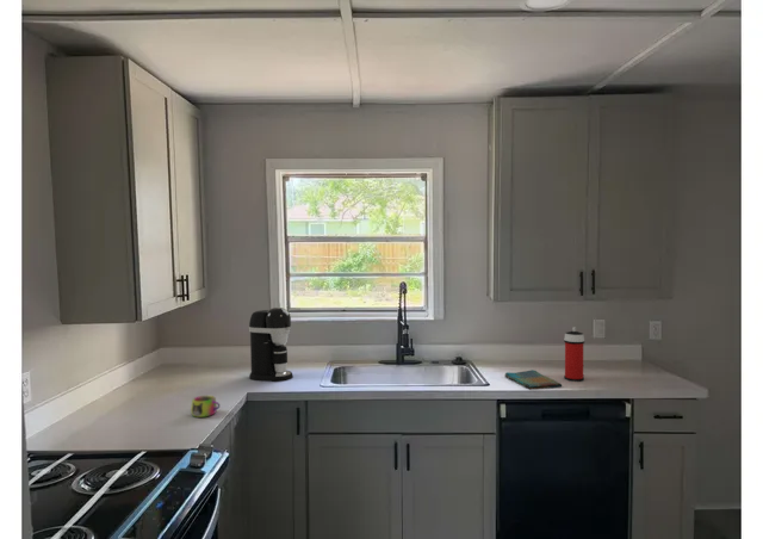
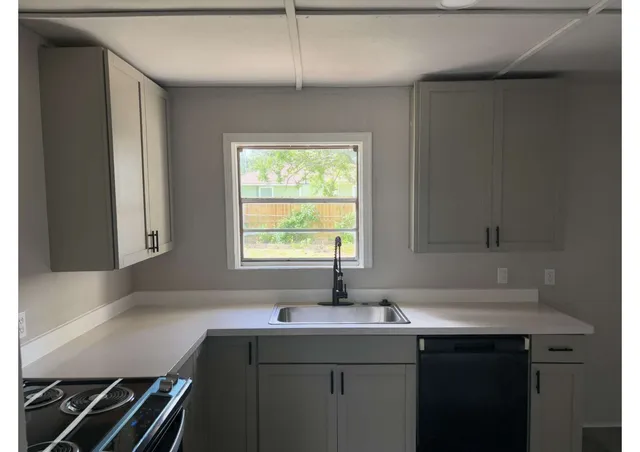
- coffee maker (269, 342)
- dish towel (532, 378)
- mug (206, 405)
- spray can (573, 353)
